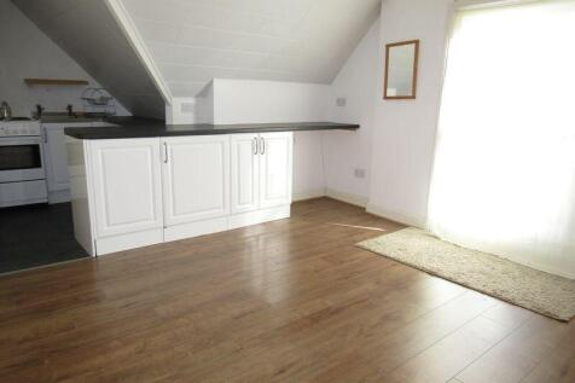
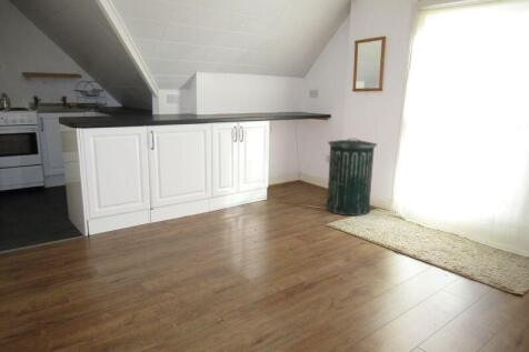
+ trash can (350, 173)
